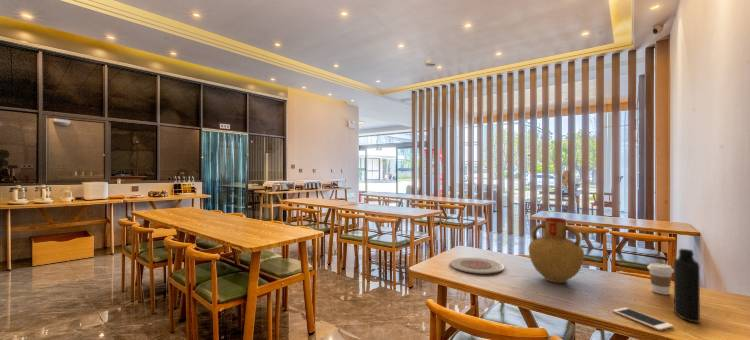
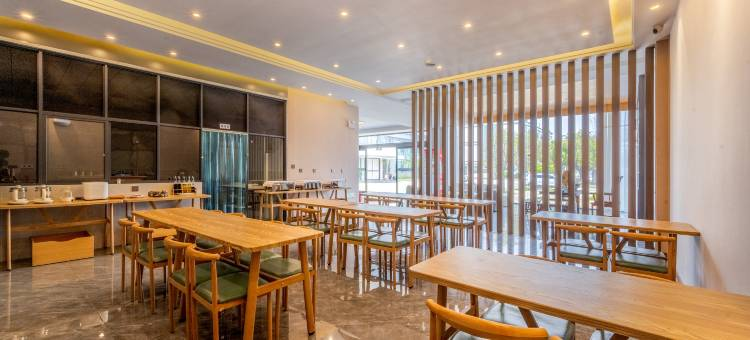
- plate (476, 264)
- bottle (686, 283)
- cell phone (641, 318)
- vase (555, 249)
- coffee cup (660, 278)
